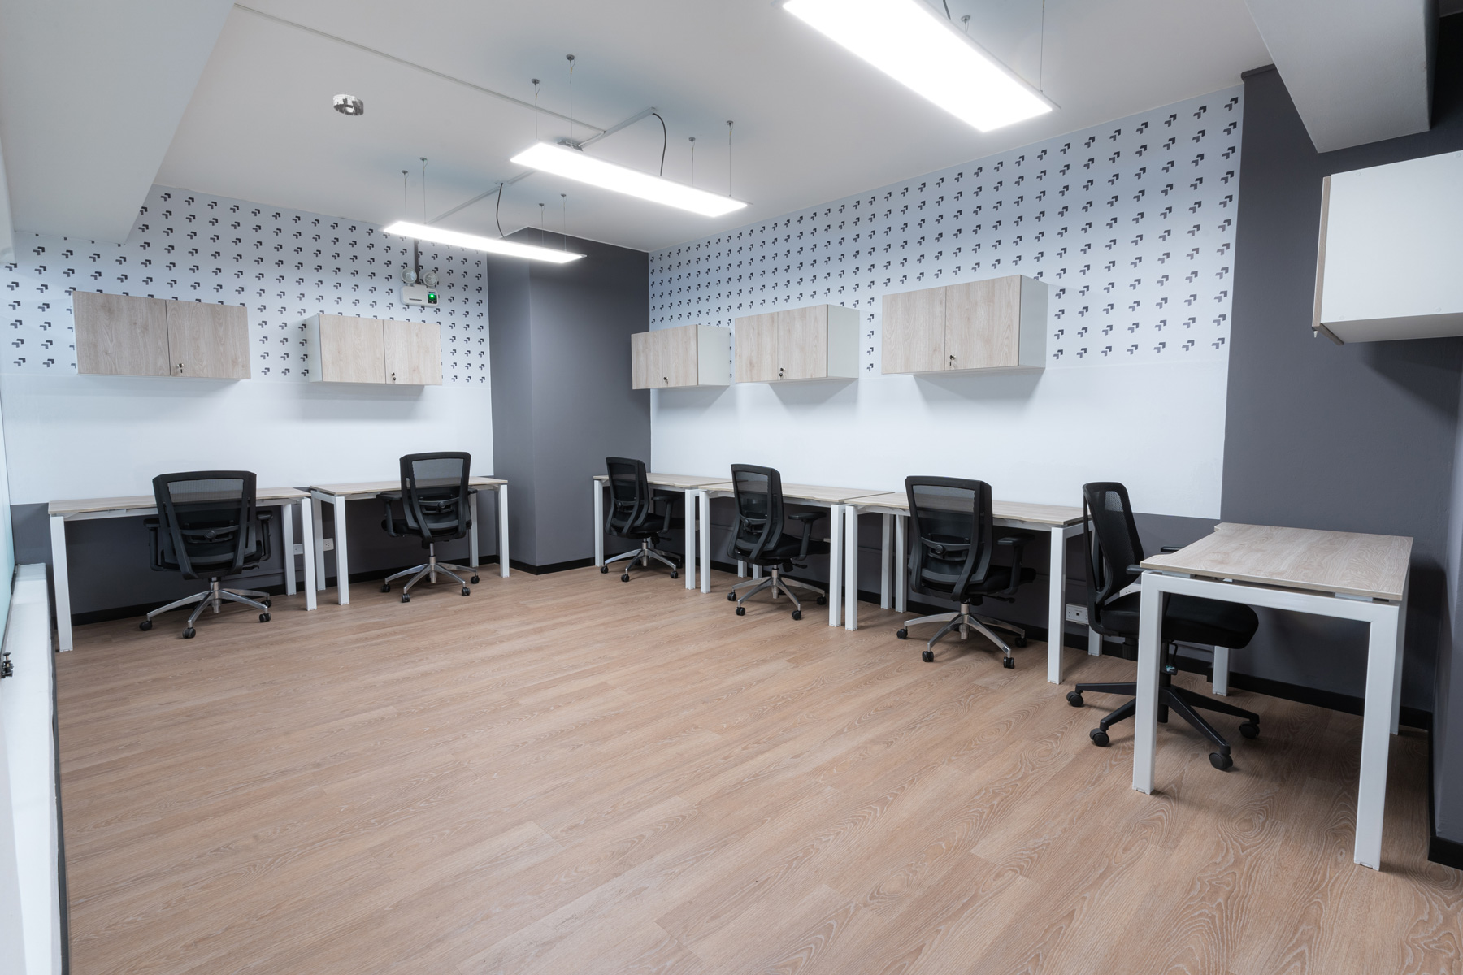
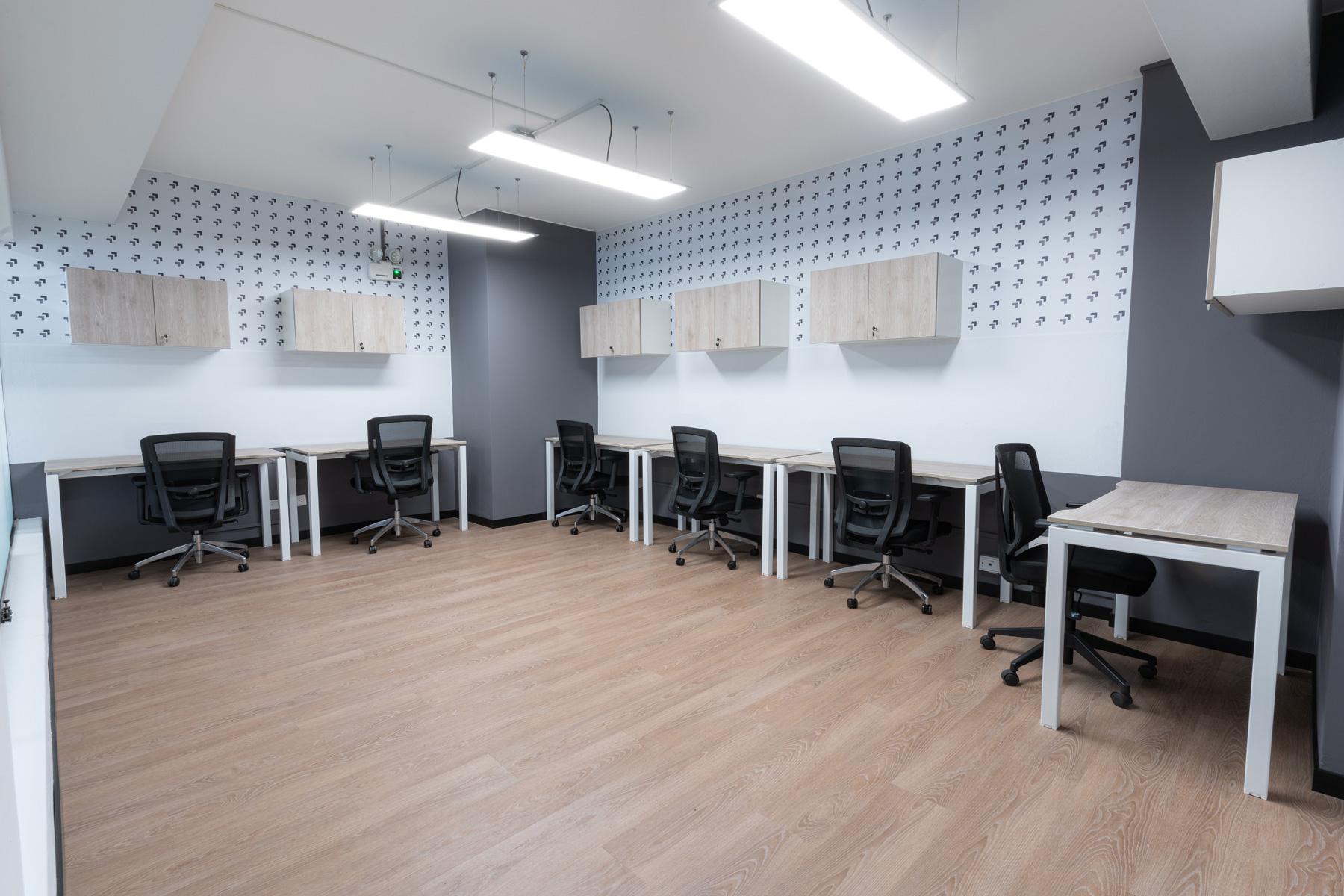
- smoke detector (348, 104)
